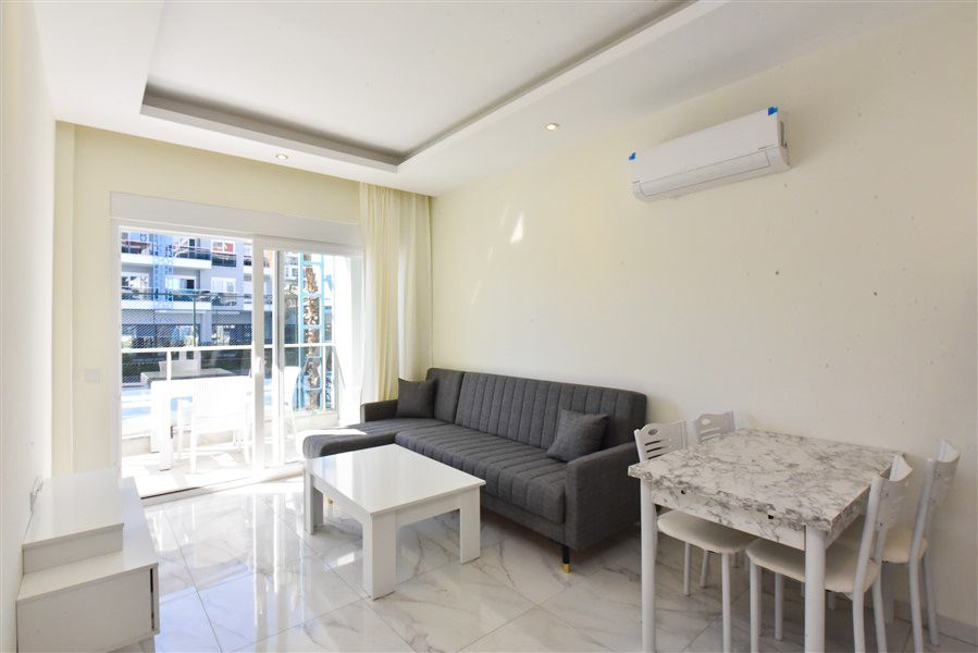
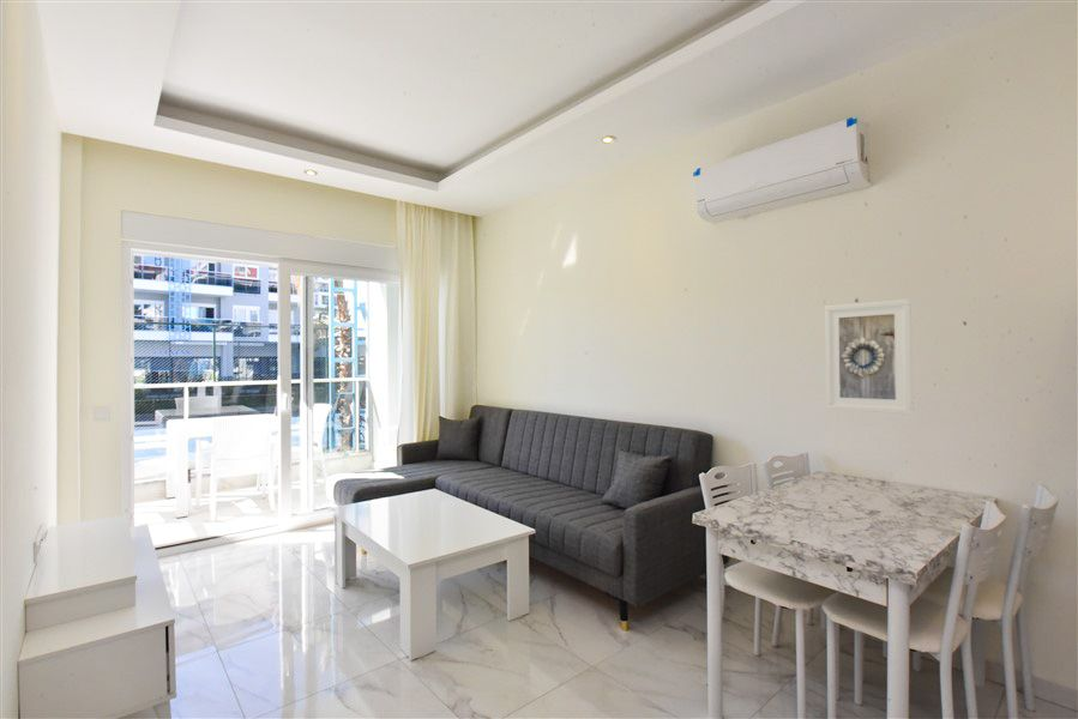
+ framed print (866, 357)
